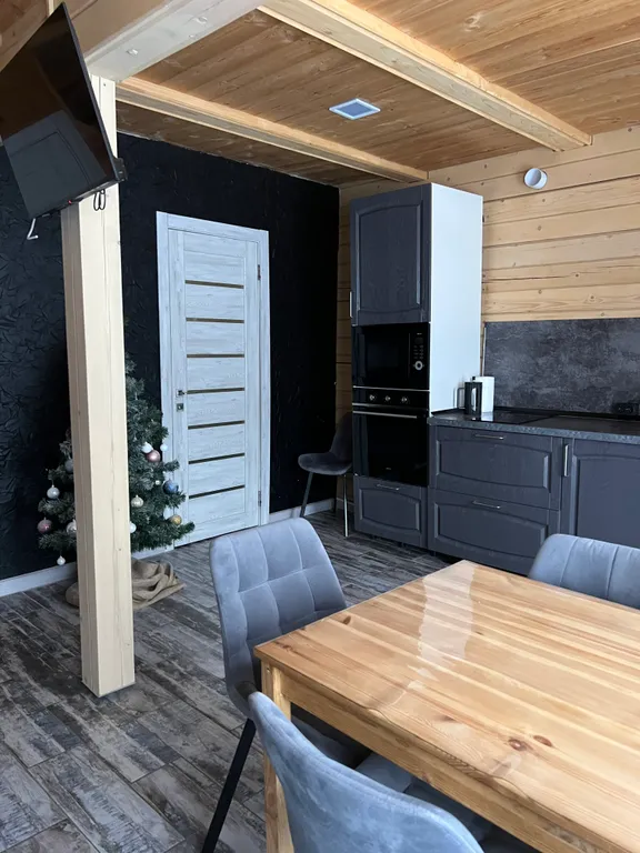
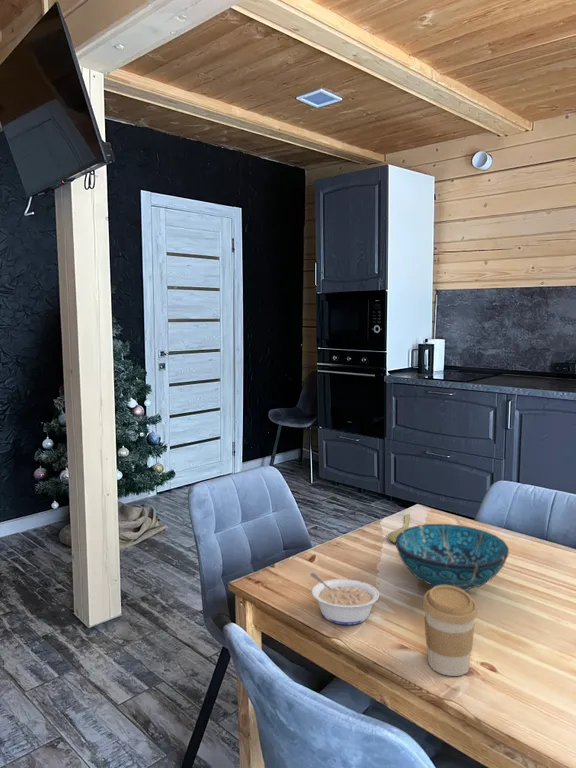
+ legume (342, 600)
+ spoon (405, 527)
+ decorative bowl (450, 563)
+ coffee cup (449, 629)
